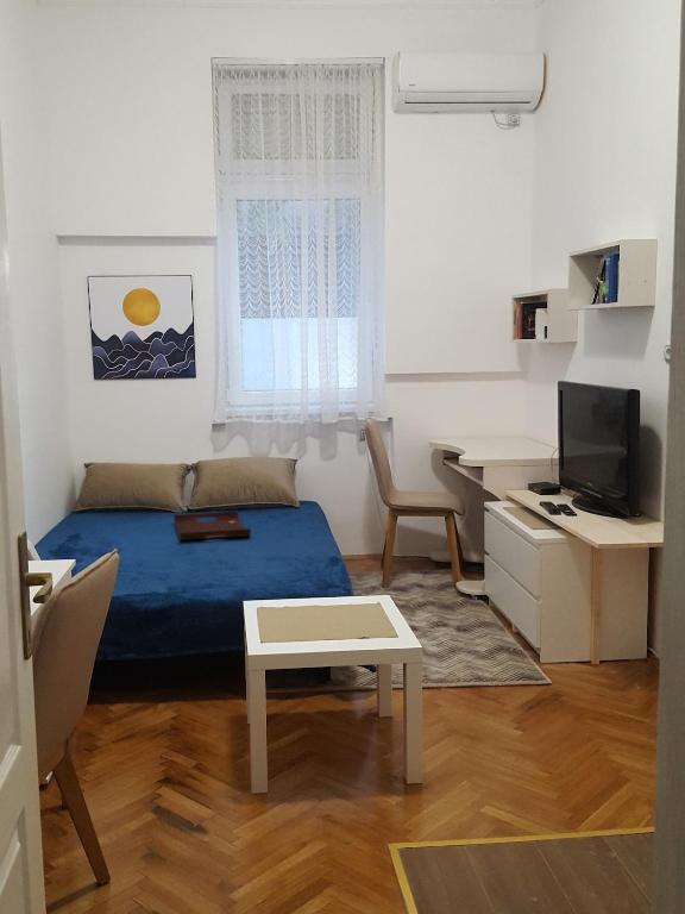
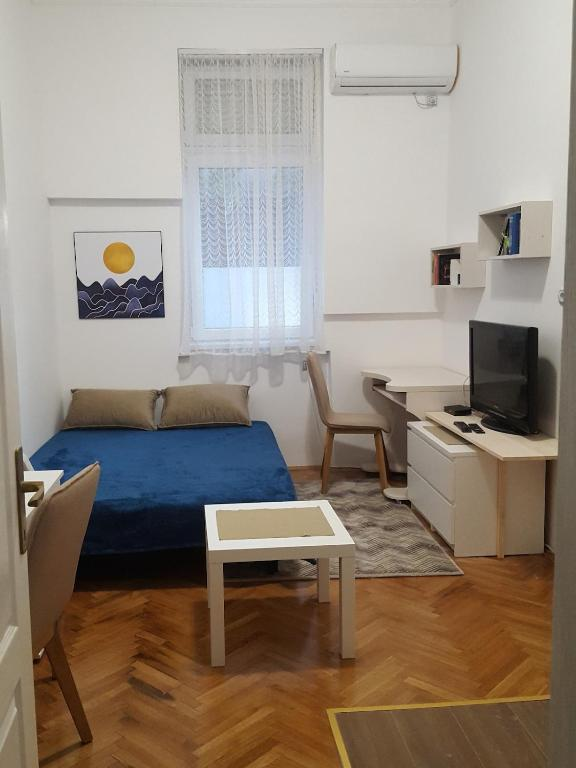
- serving tray (210, 525)
